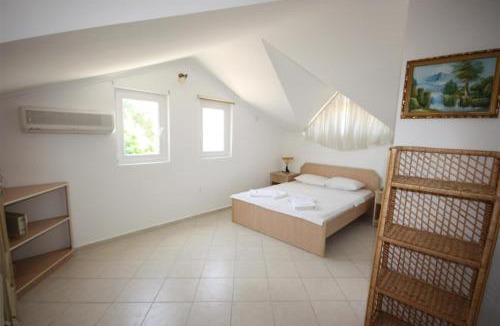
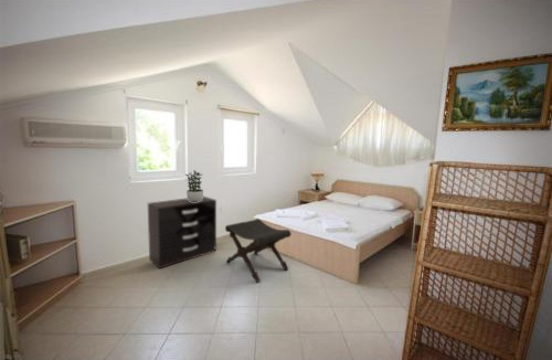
+ footstool (256, 246)
+ potted plant (193, 186)
+ dresser (184, 229)
